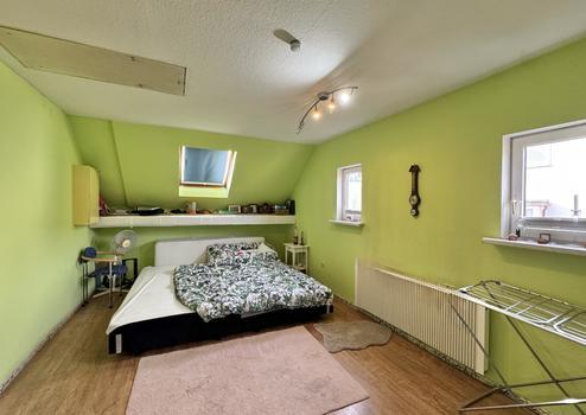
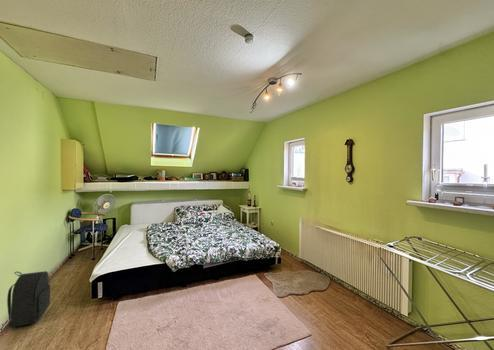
+ backpack (29, 294)
